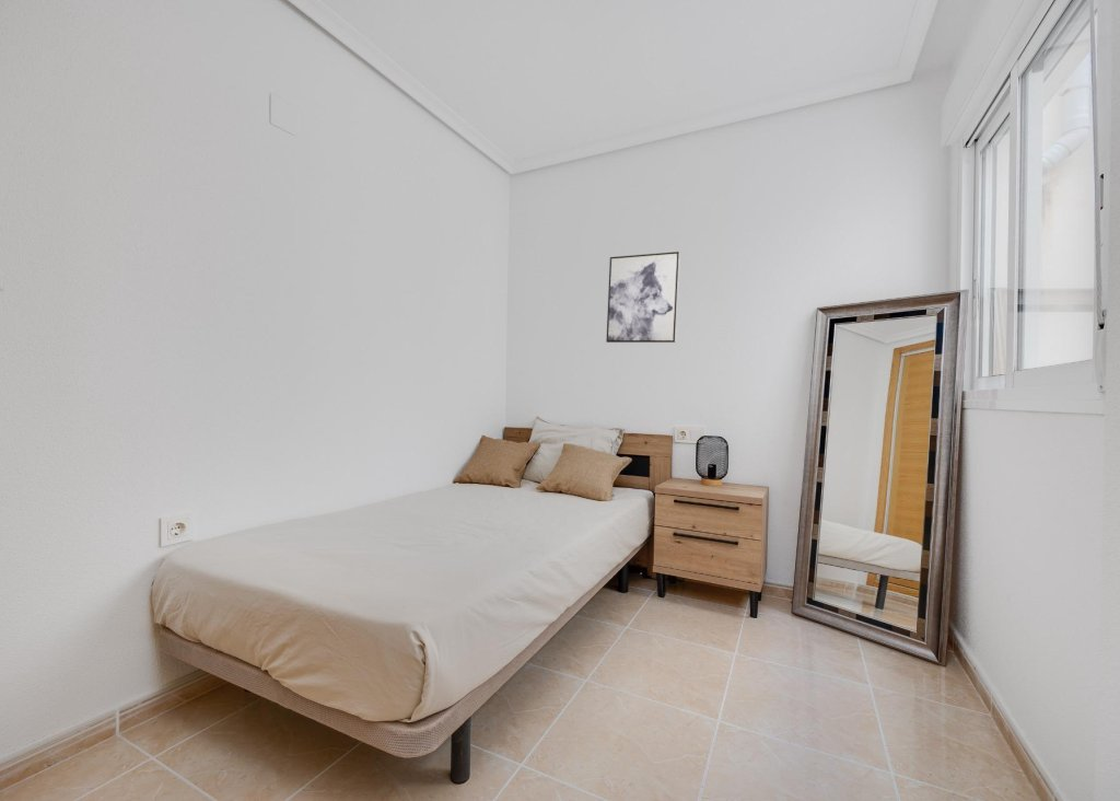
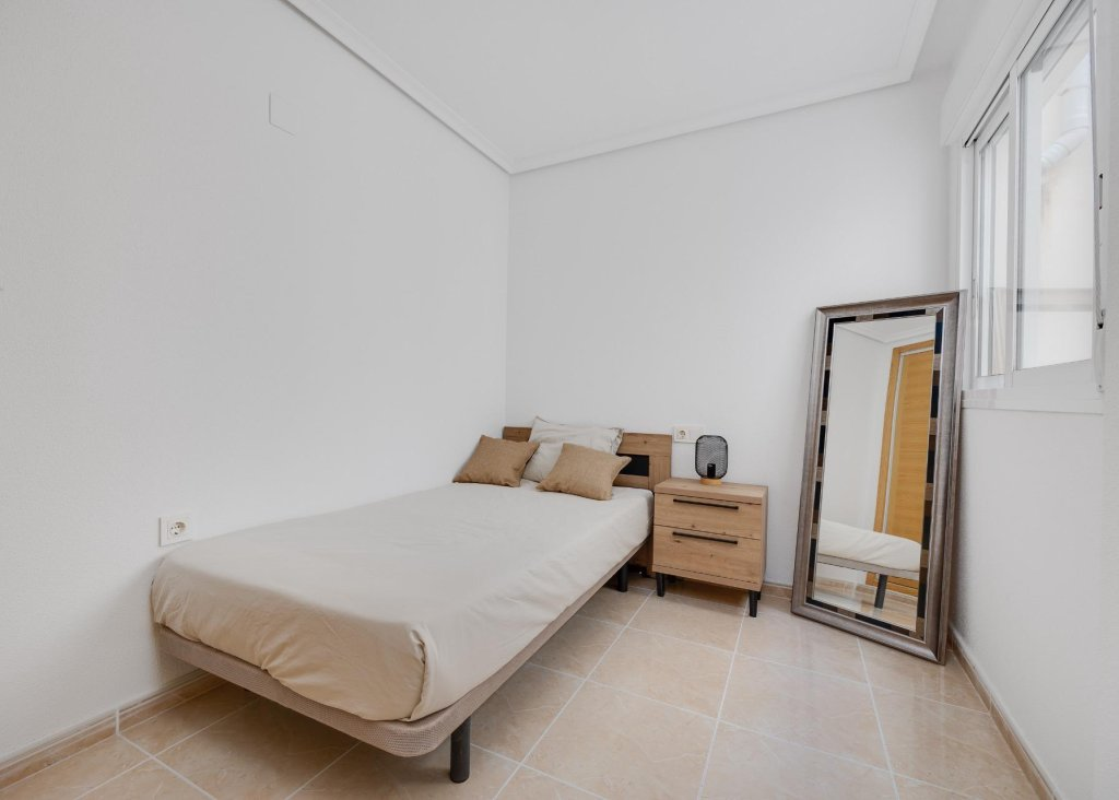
- wall art (642, 298)
